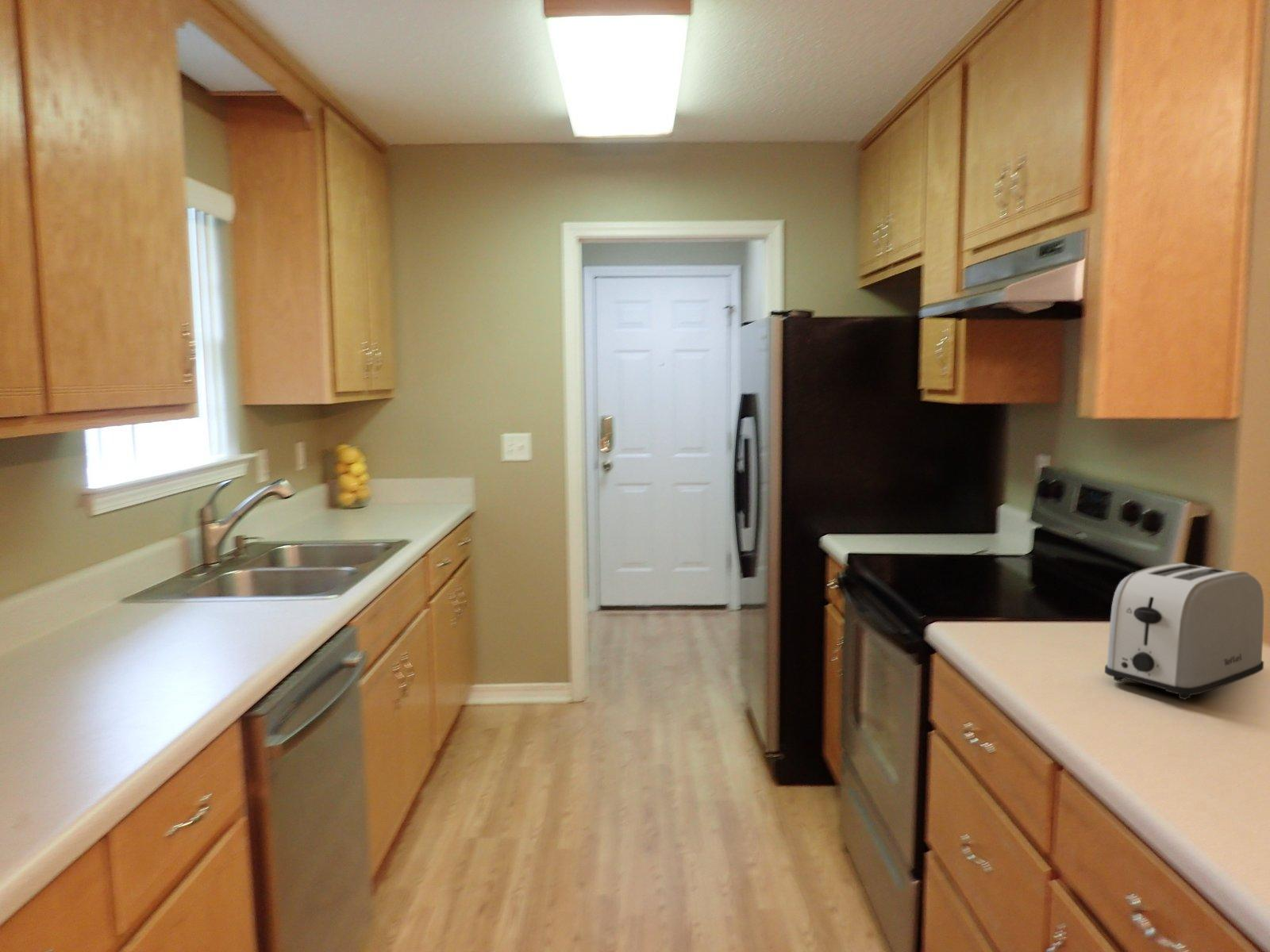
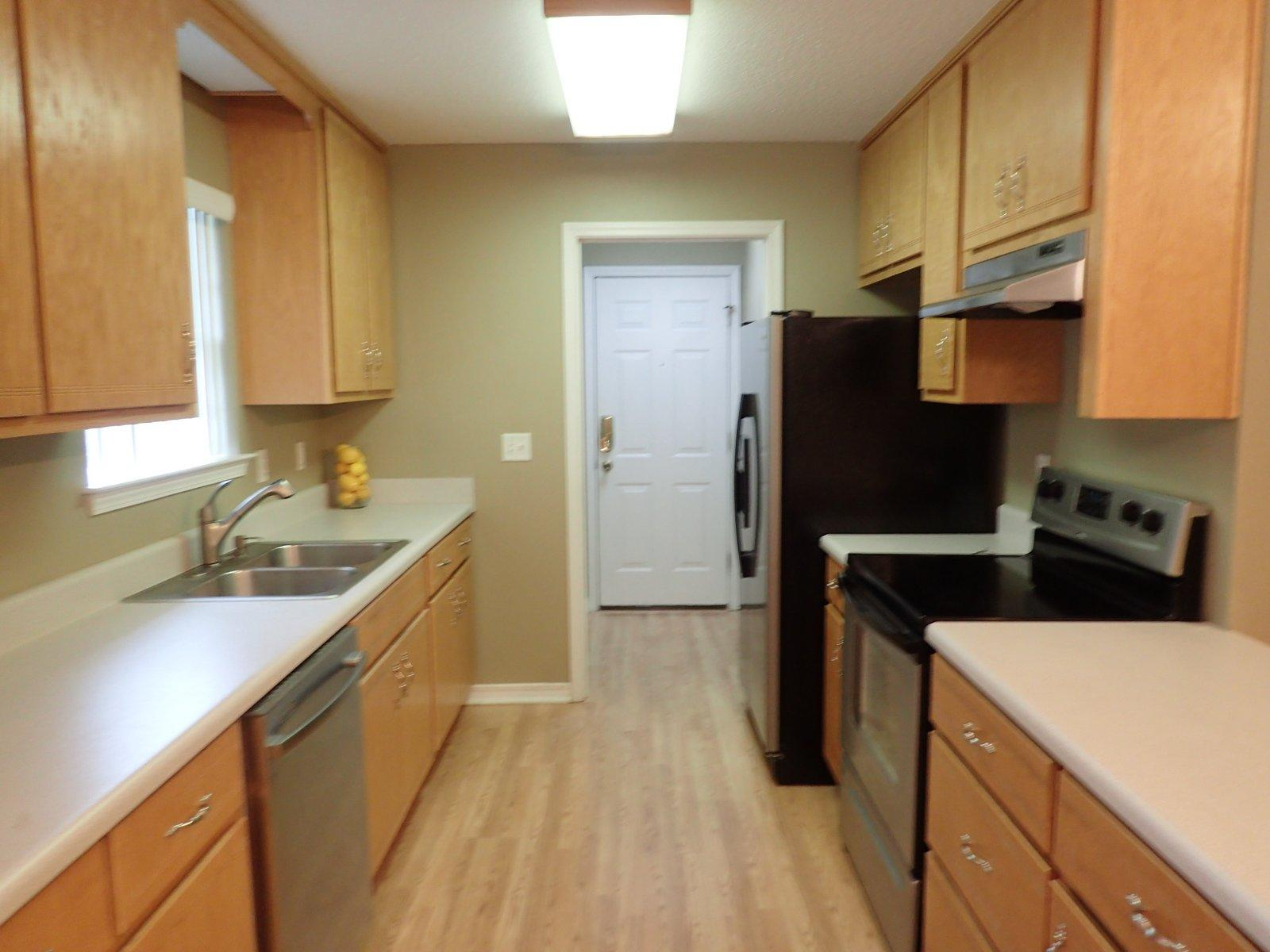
- toaster (1185, 624)
